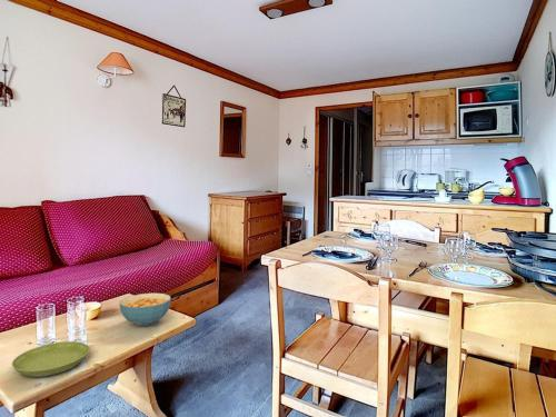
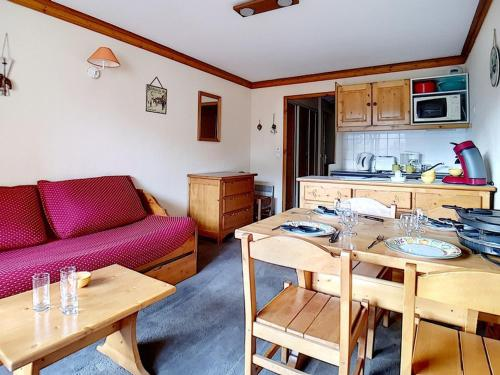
- cereal bowl (146, 311)
- saucer (52, 359)
